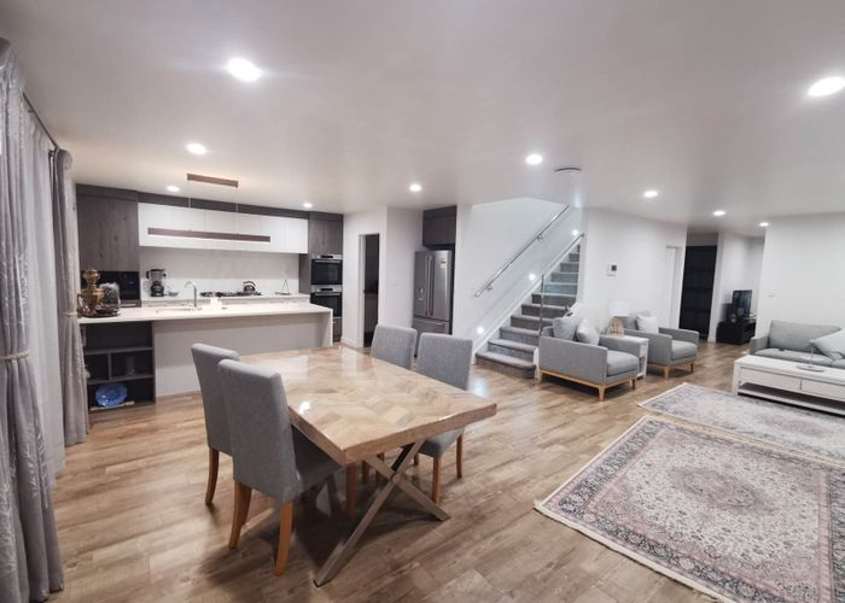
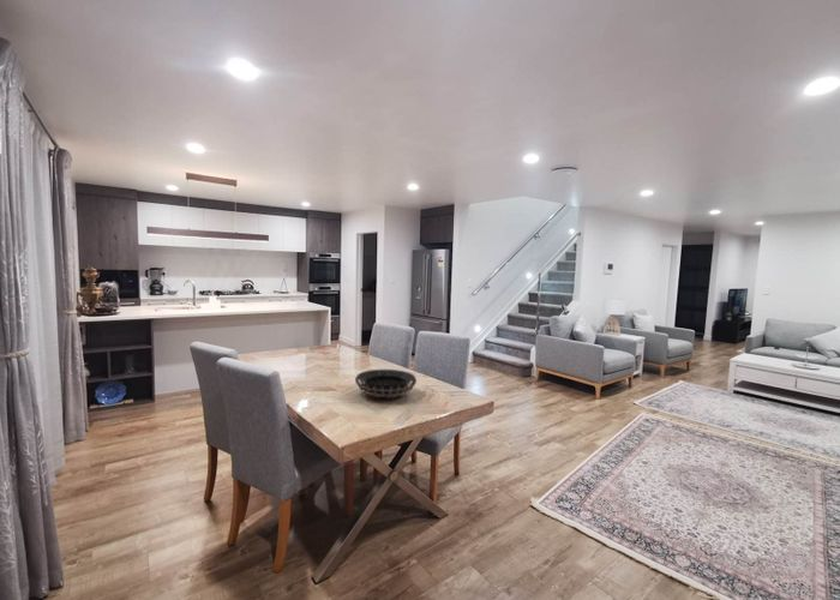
+ decorative bowl (385, 384)
